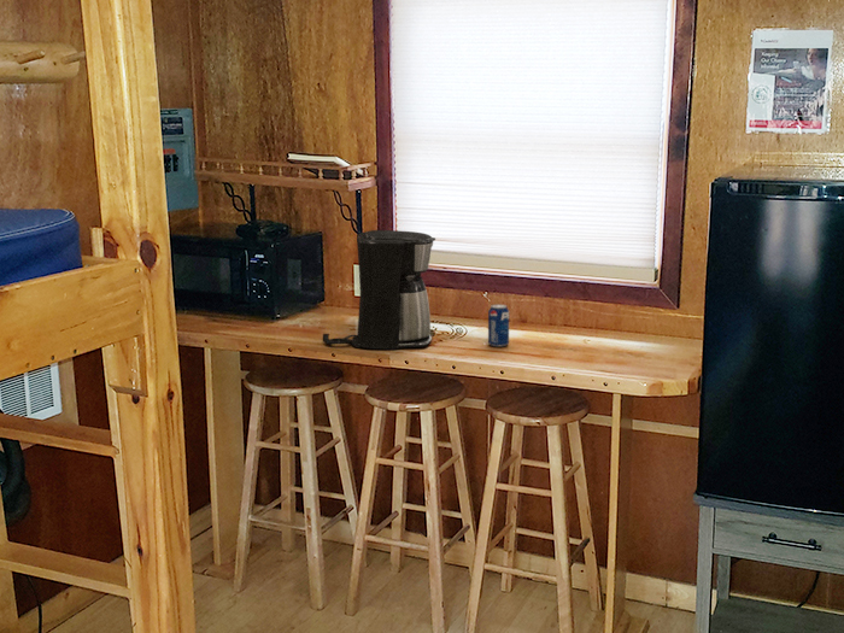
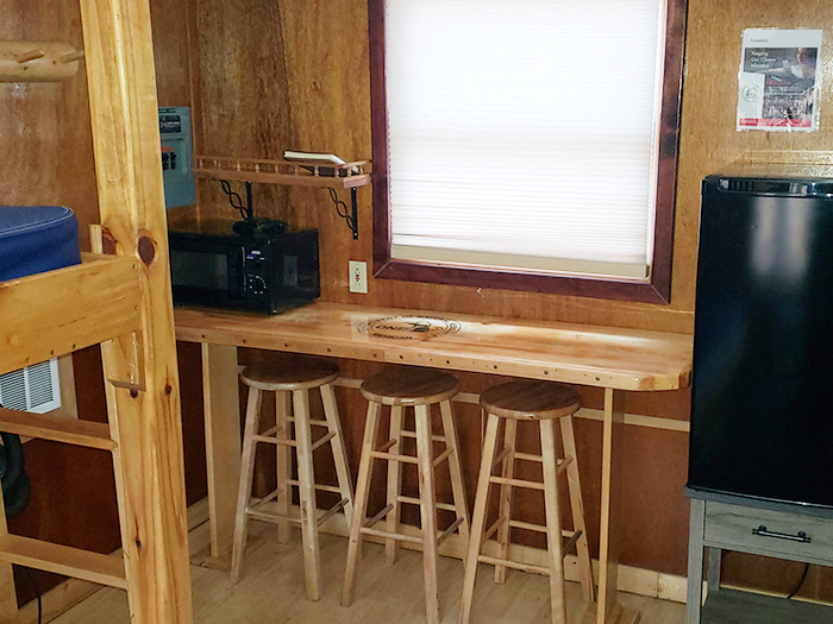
- coffee maker (381, 286)
- beverage can (498, 324)
